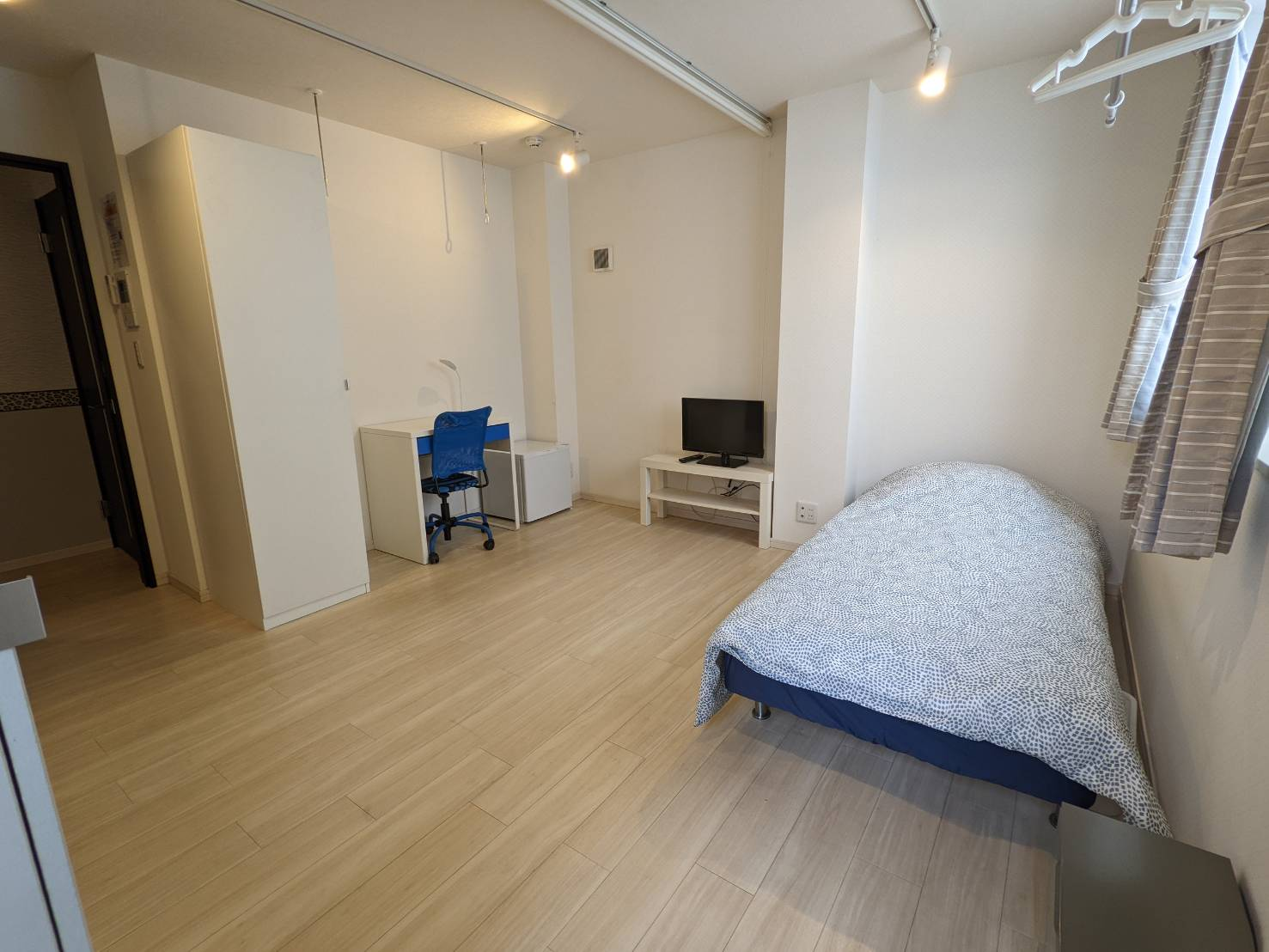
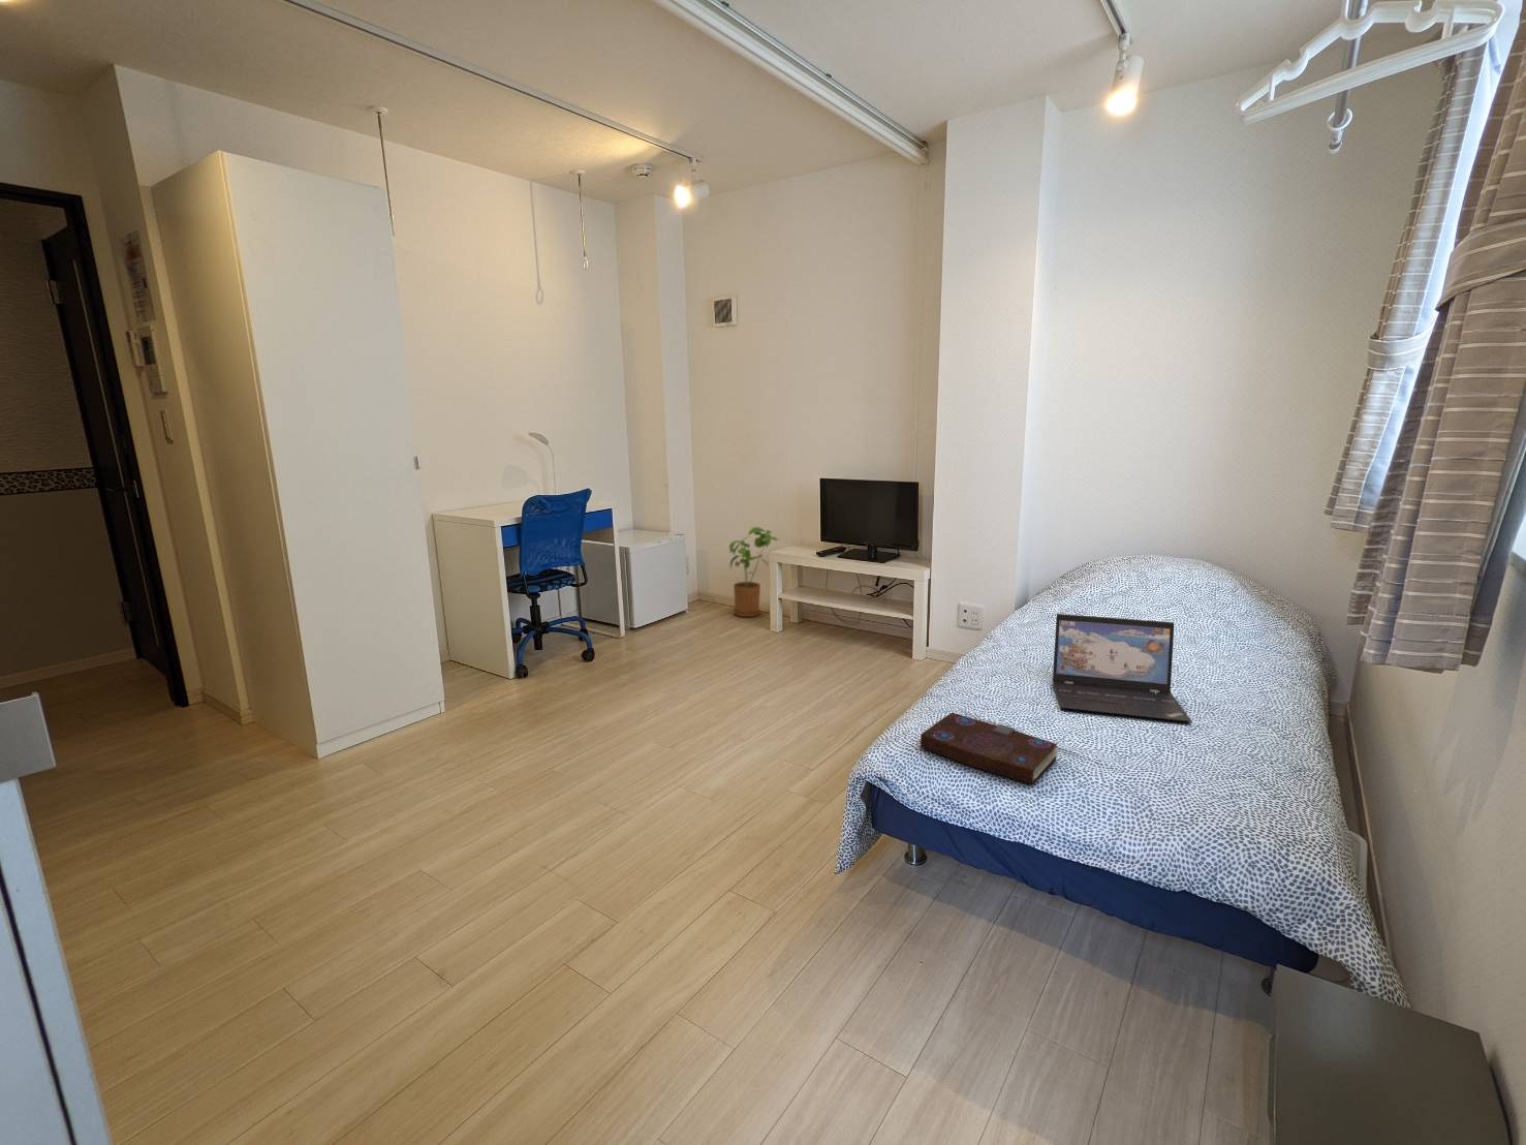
+ book (987, 744)
+ laptop (1118, 664)
+ house plant (746, 571)
